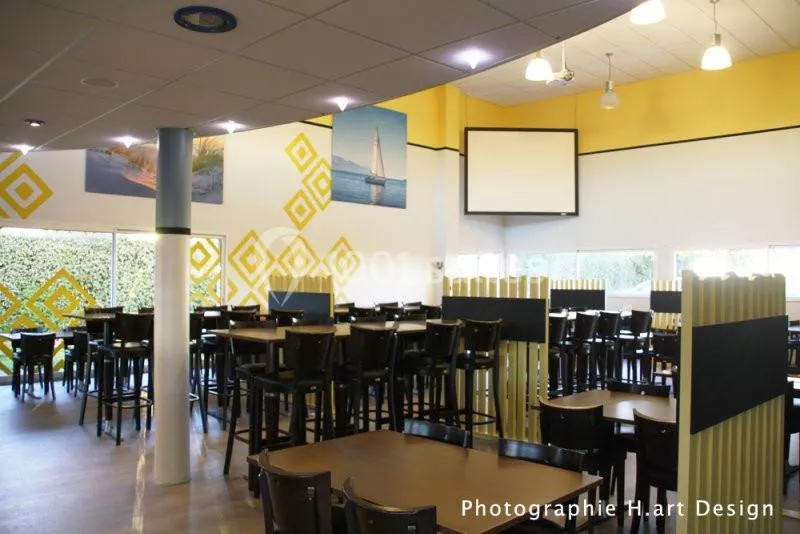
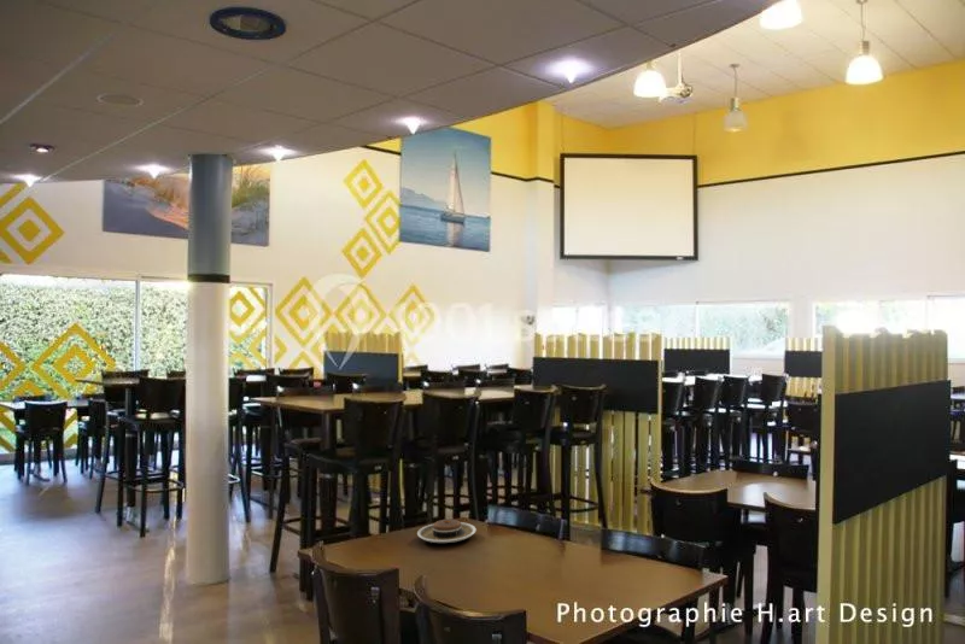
+ plate (446, 529)
